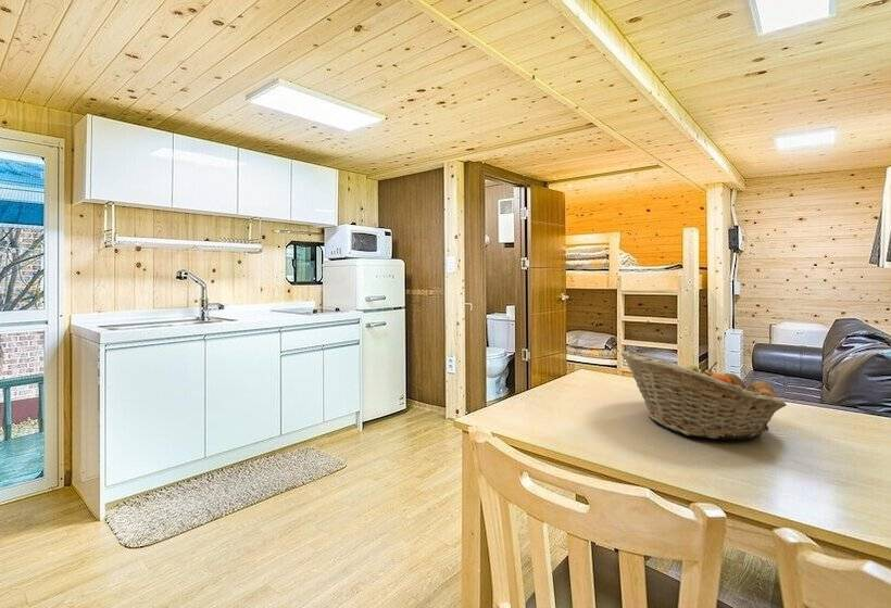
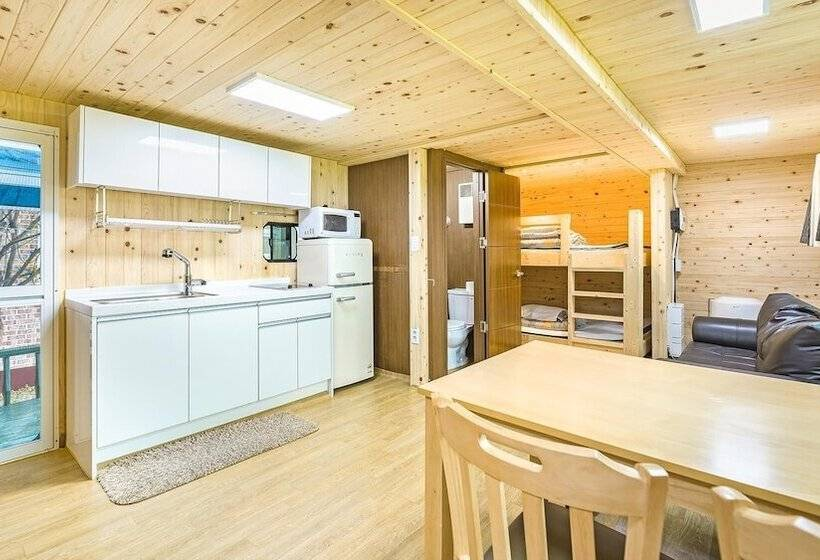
- fruit basket (694, 388)
